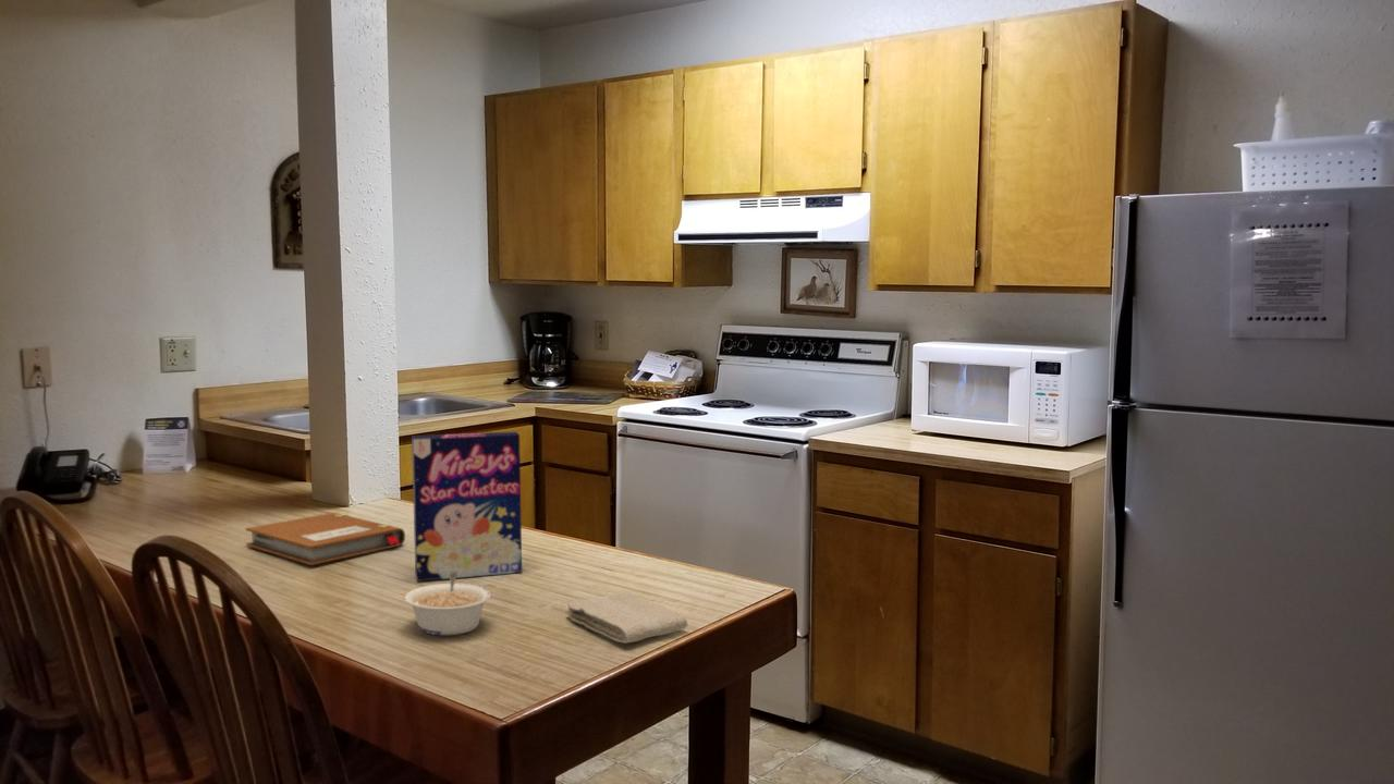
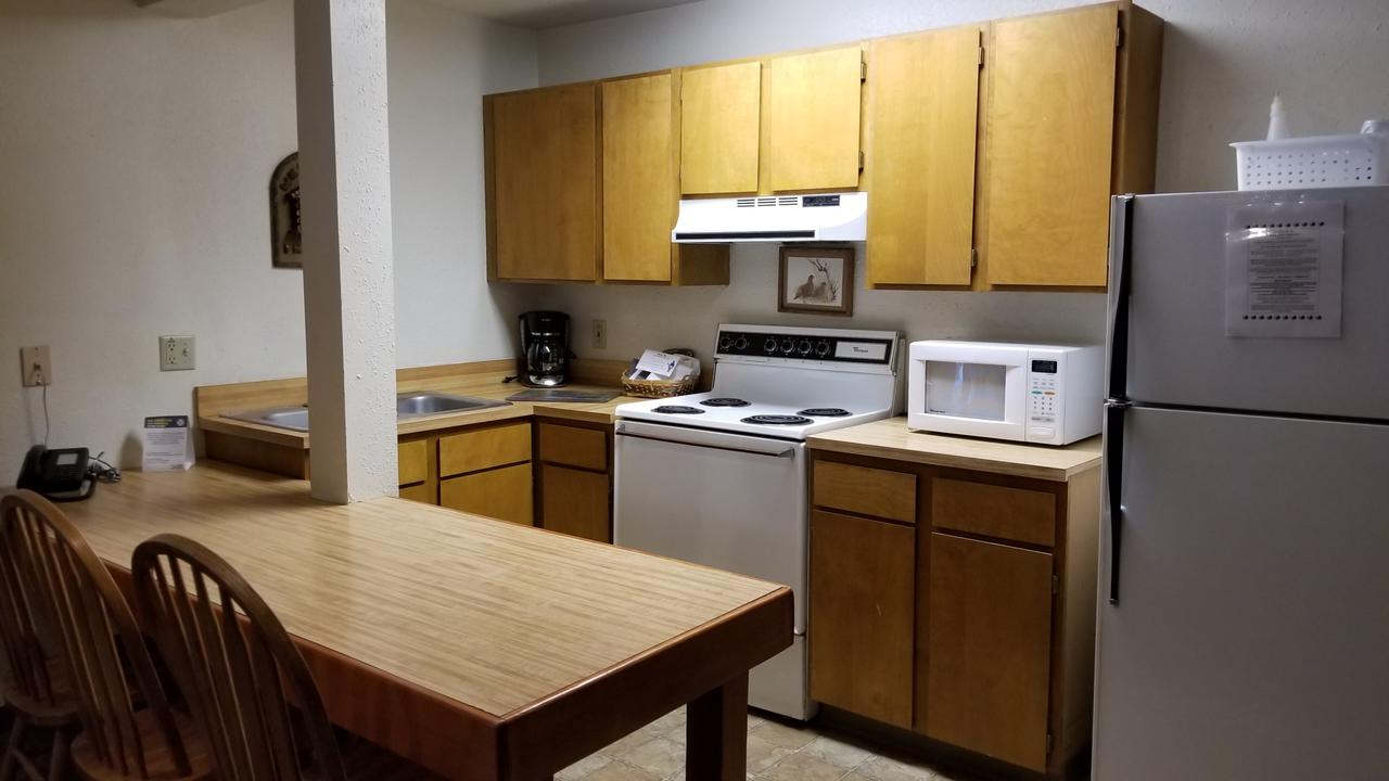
- washcloth (624, 614)
- notebook (328, 537)
- legume (447, 607)
- cereal box (467, 503)
